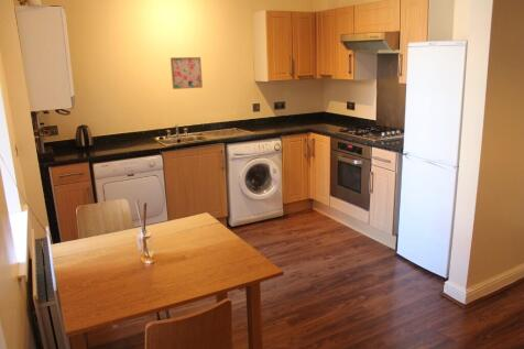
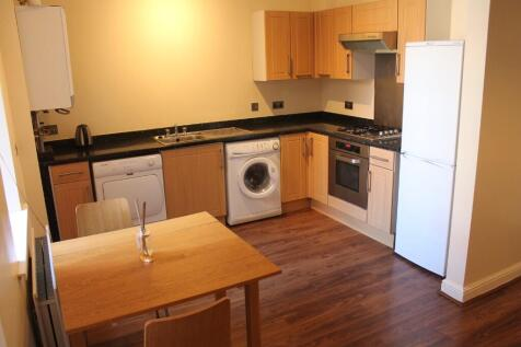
- wall art (186, 73)
